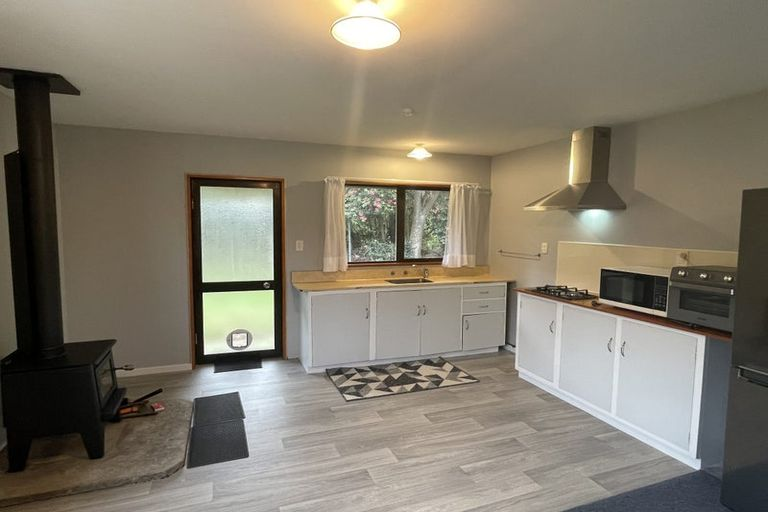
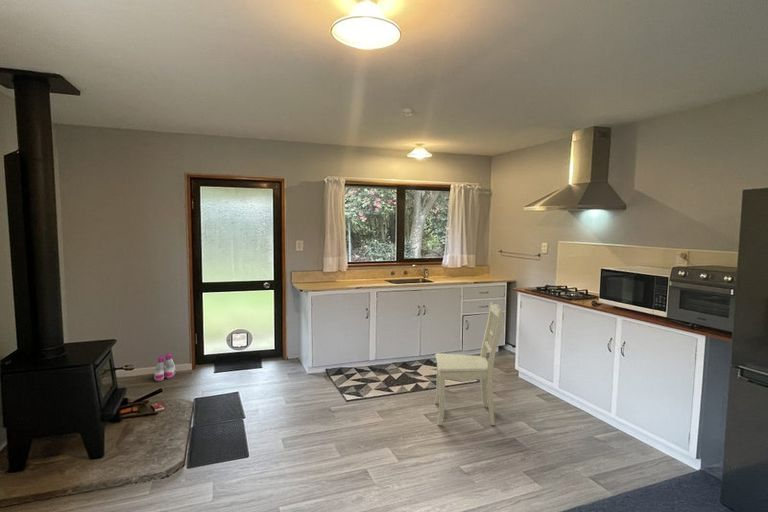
+ boots (163, 365)
+ dining chair (466, 359)
